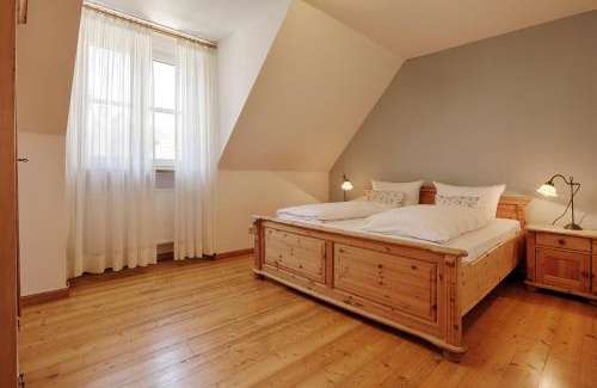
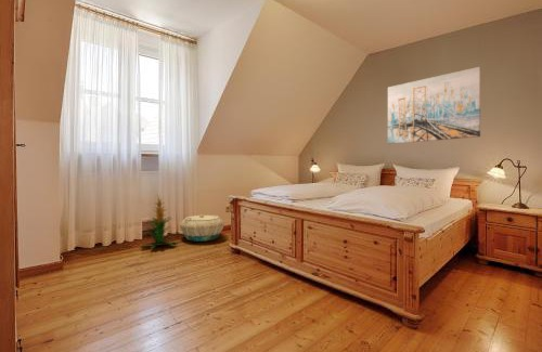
+ basket (202, 226)
+ wall art (429, 109)
+ indoor plant (159, 220)
